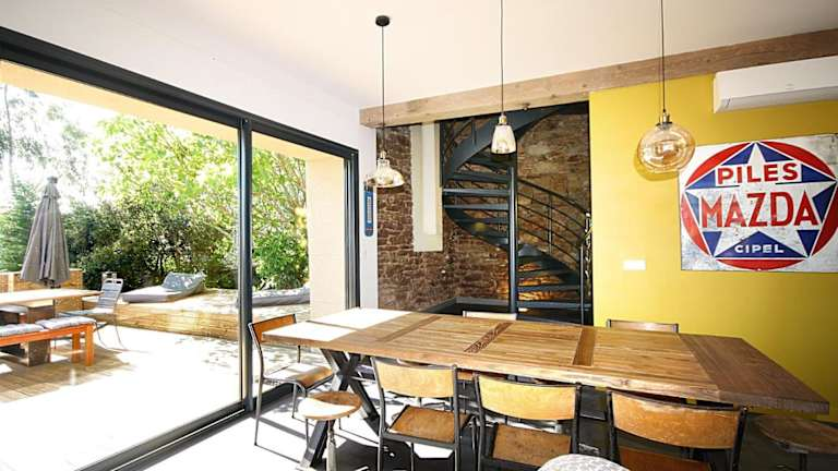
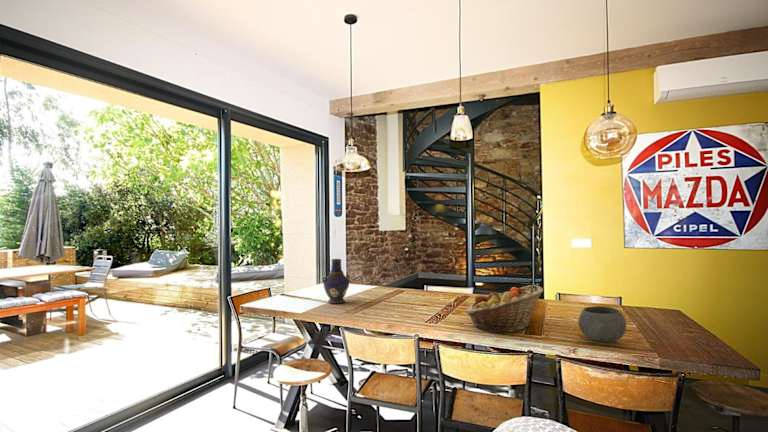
+ fruit basket (504, 305)
+ vase (336, 280)
+ bowl (602, 325)
